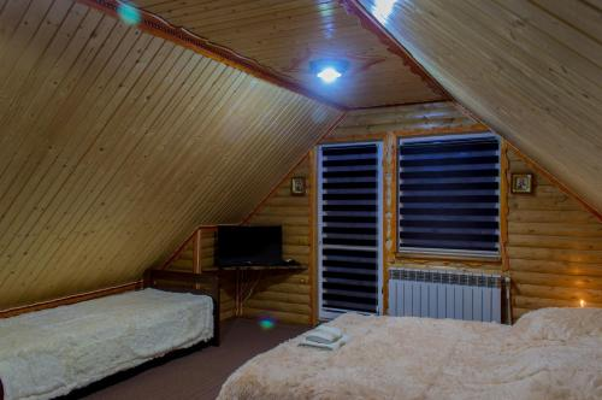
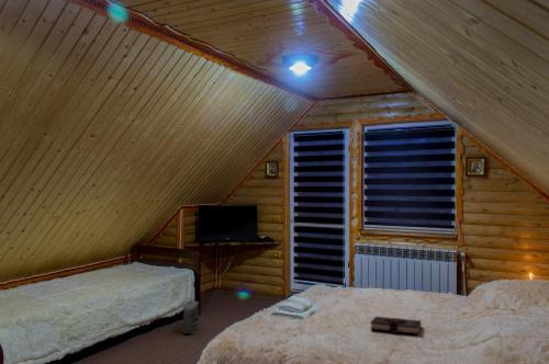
+ bag (191, 317)
+ book (395, 323)
